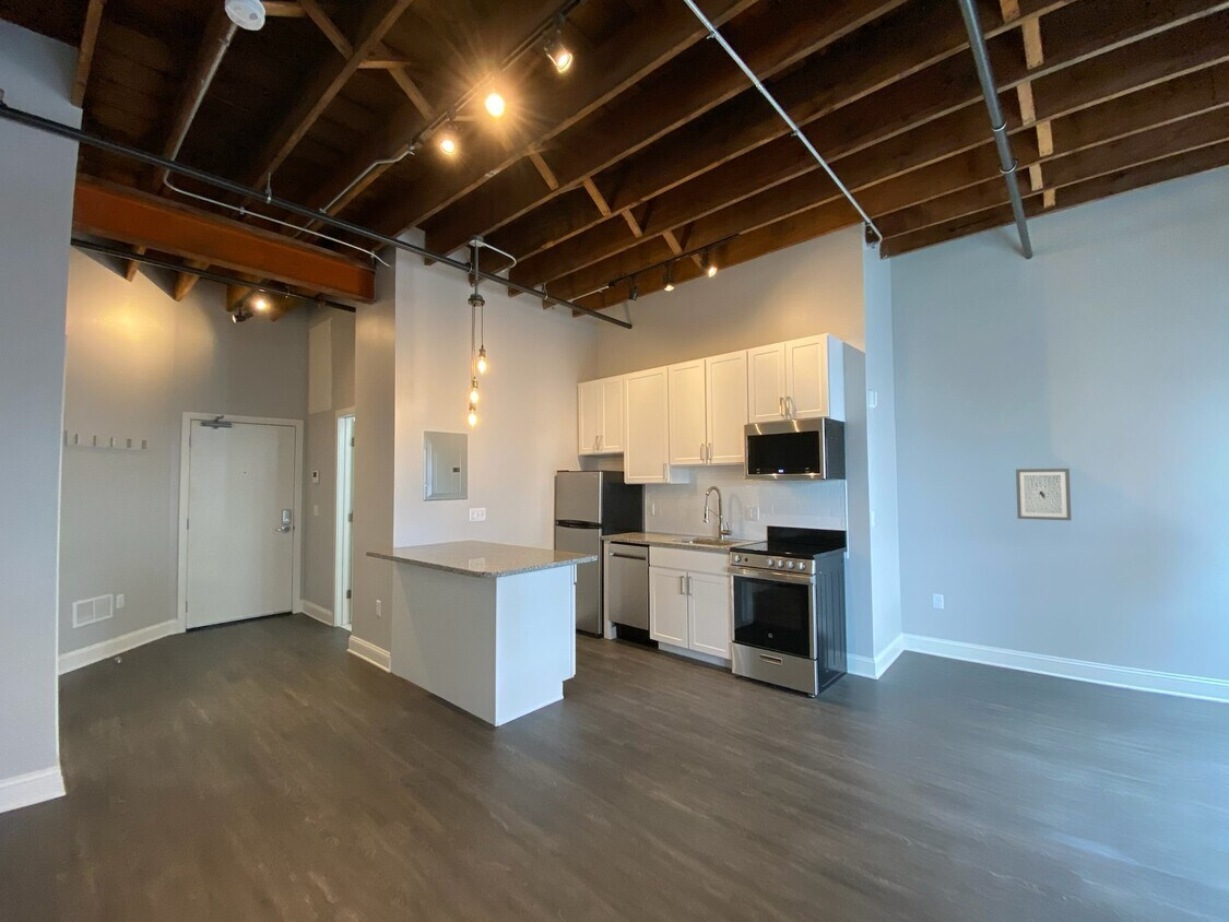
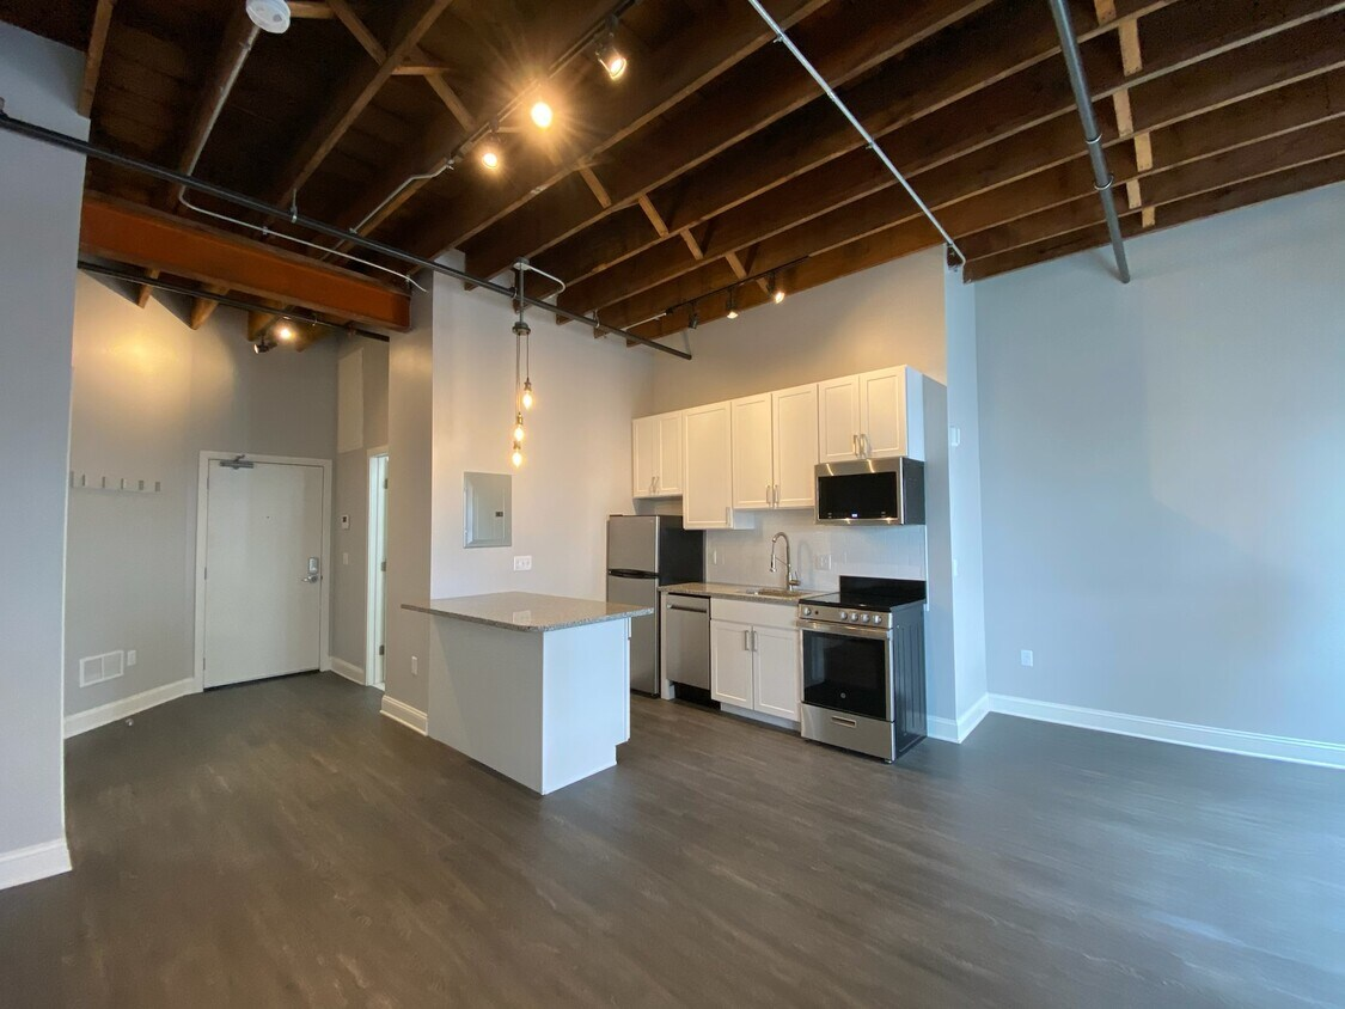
- wall art (1042, 494)
